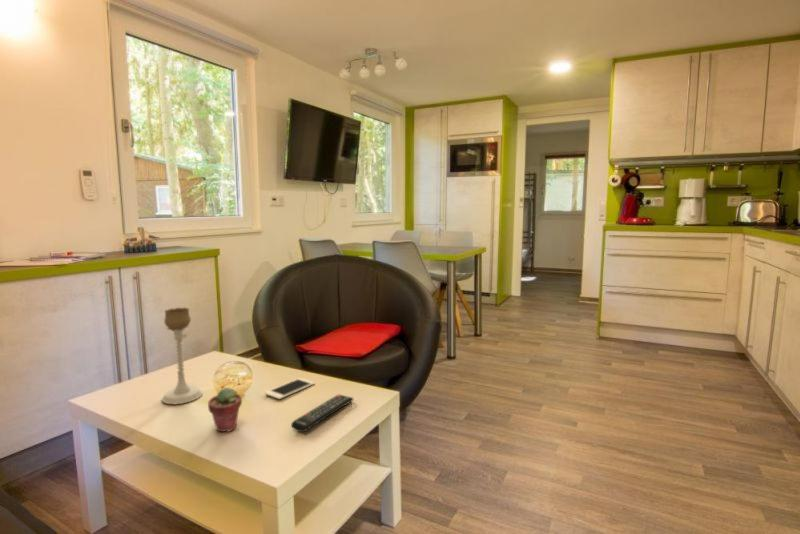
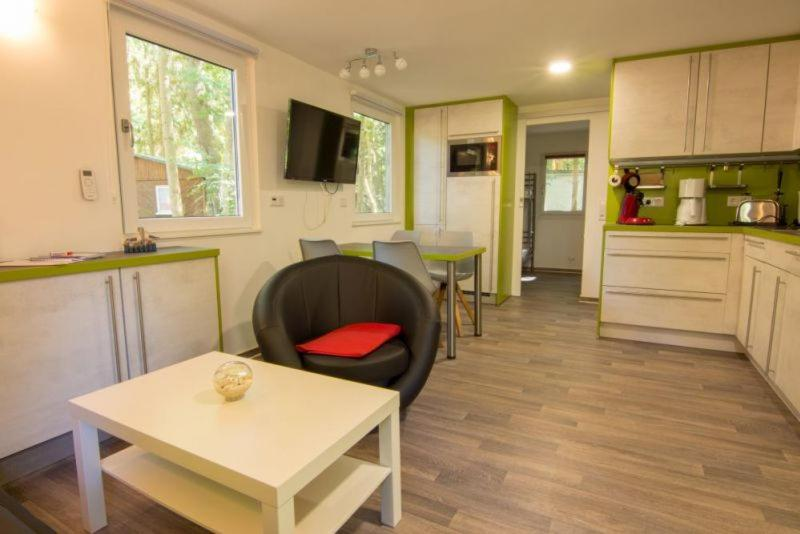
- cell phone (290, 388)
- remote control (324, 411)
- candle holder (179, 353)
- potted succulent (225, 407)
